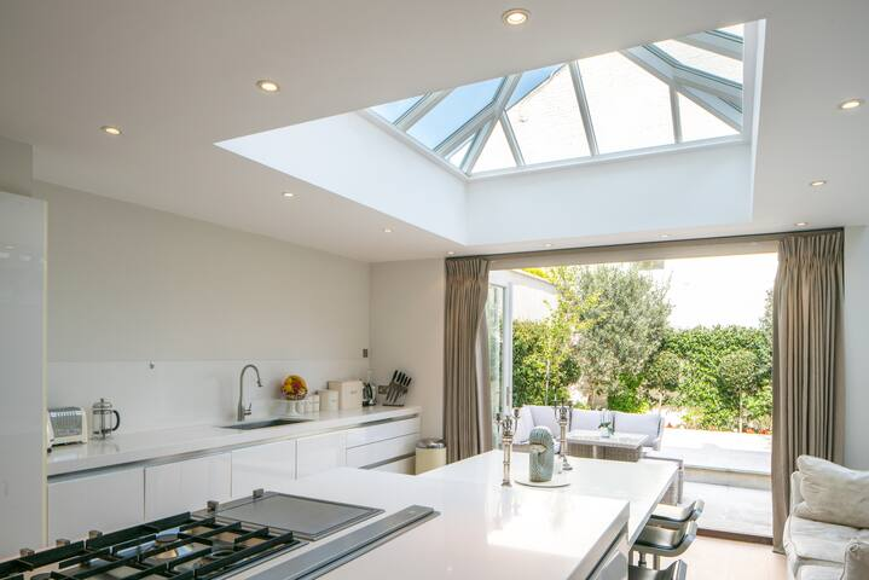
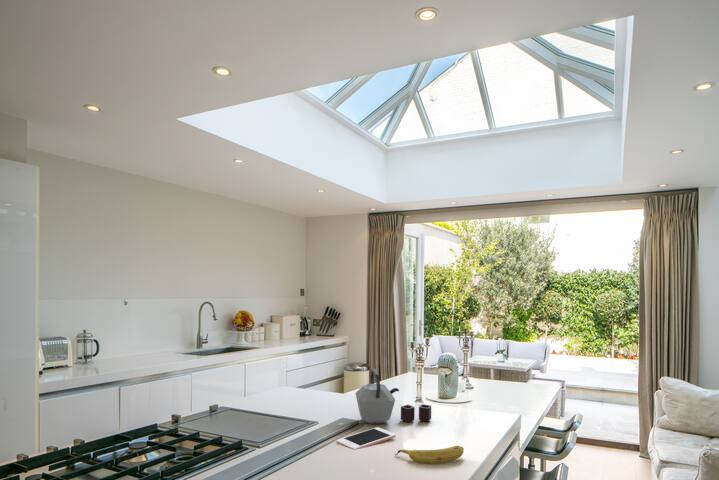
+ fruit (432, 452)
+ cell phone (366, 438)
+ kettle (393, 397)
